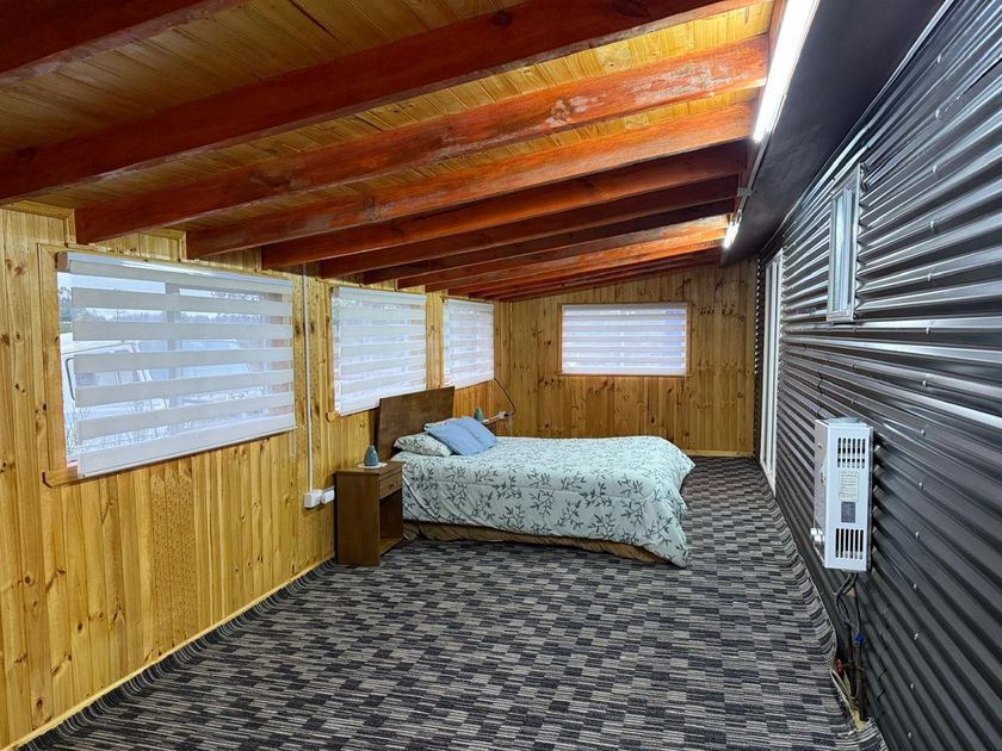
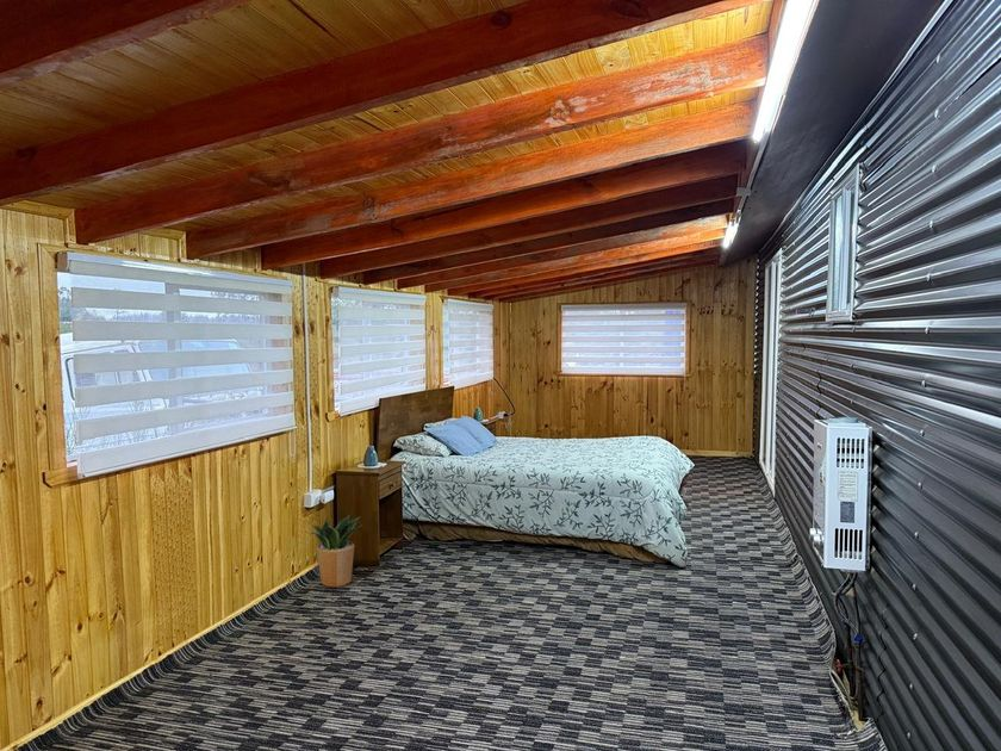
+ potted plant (338, 550)
